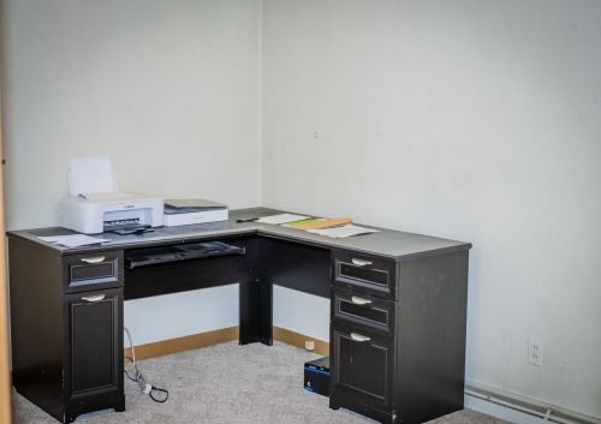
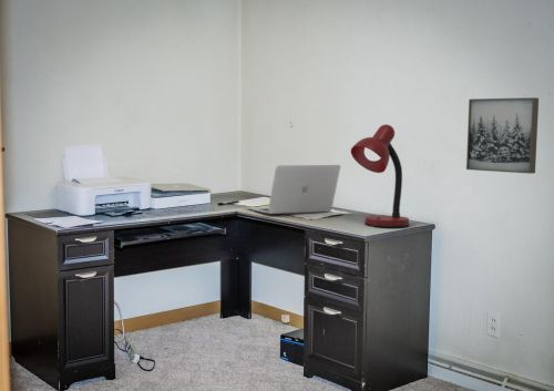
+ desk lamp (380, 172)
+ laptop (291, 187)
+ wall art (501, 135)
